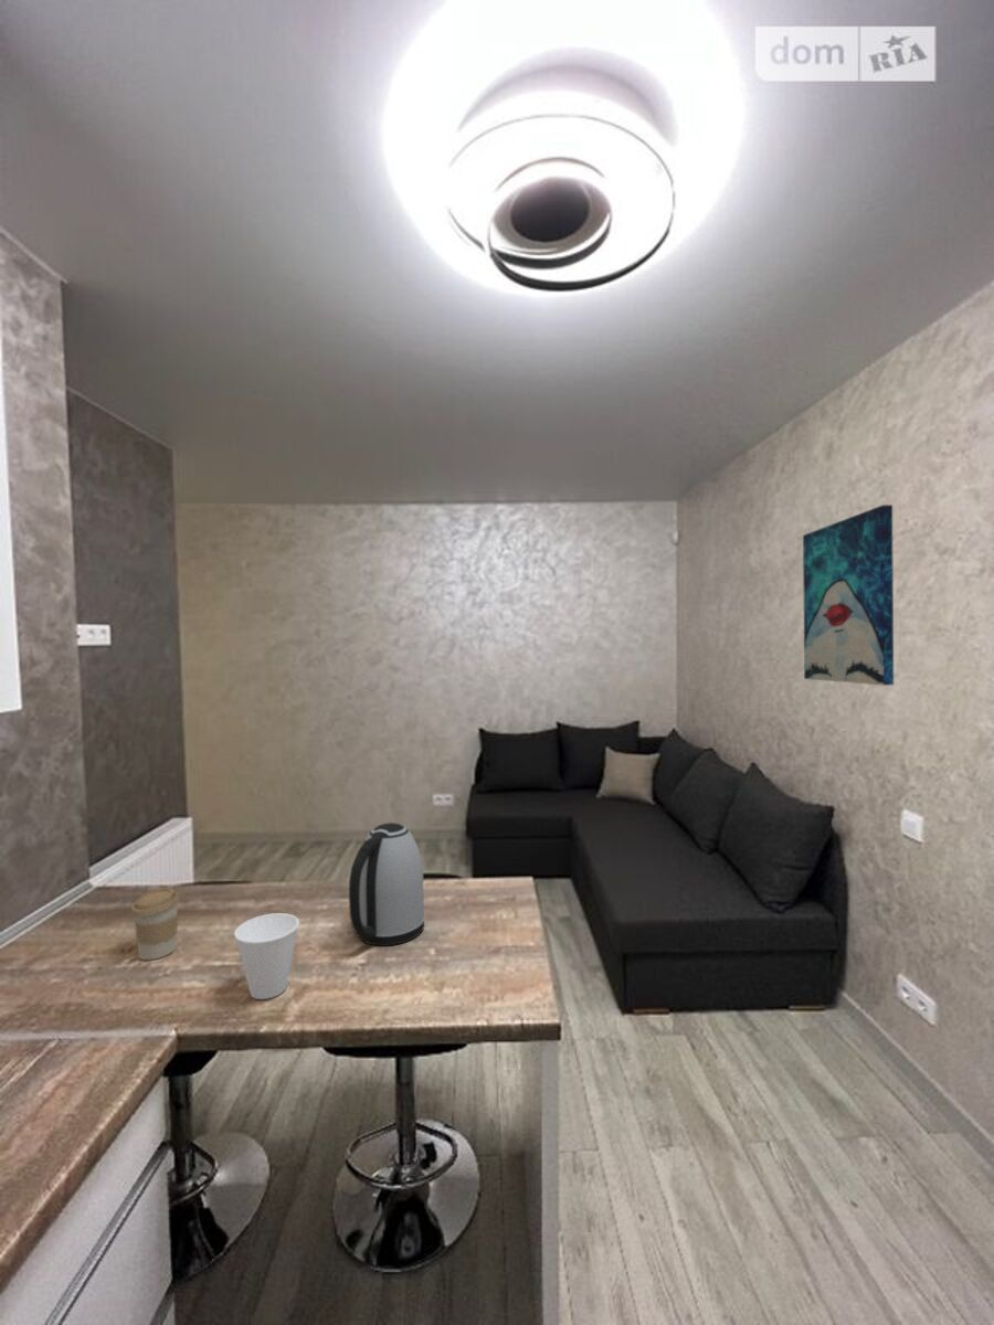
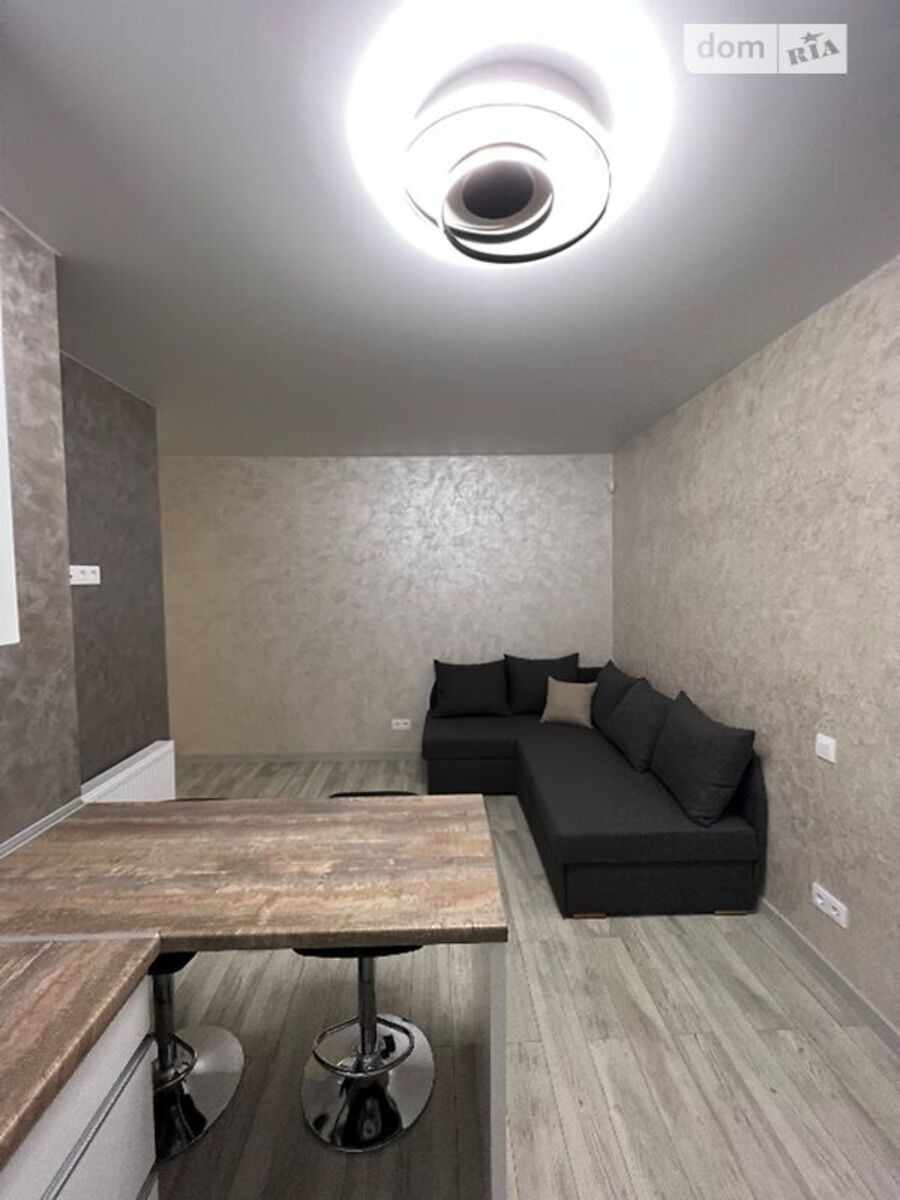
- coffee cup (156, 922)
- kettle (382, 881)
- wall art (843, 602)
- cup (267, 957)
